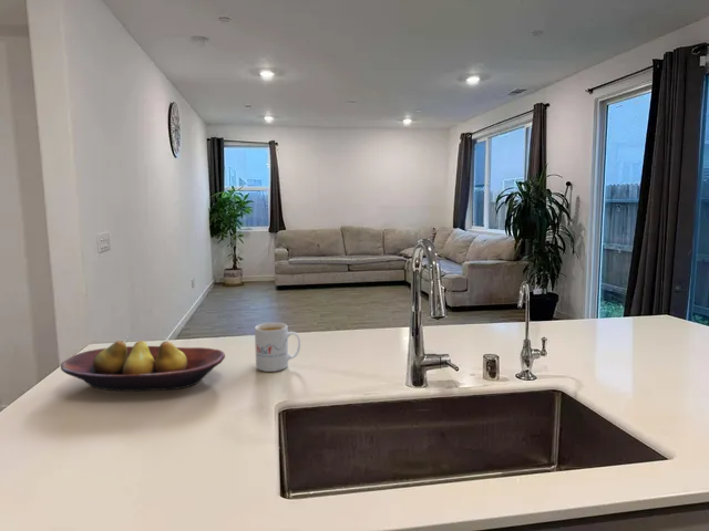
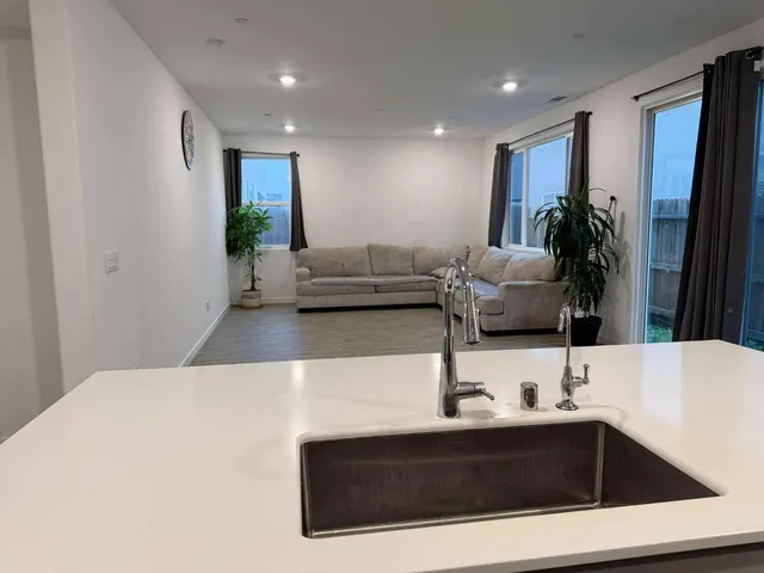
- fruit bowl (145, 361)
- mug (278, 345)
